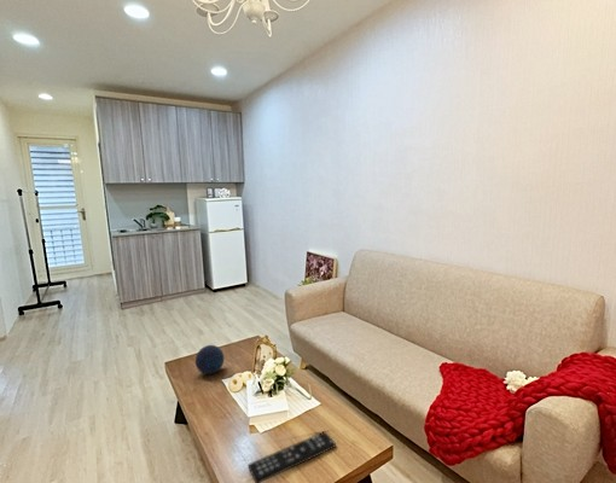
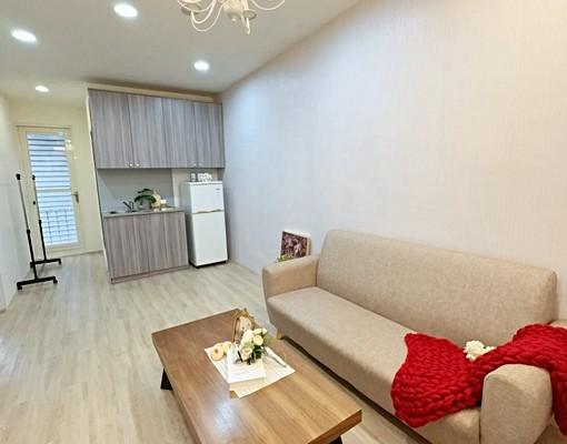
- decorative orb (209, 359)
- remote control (294, 454)
